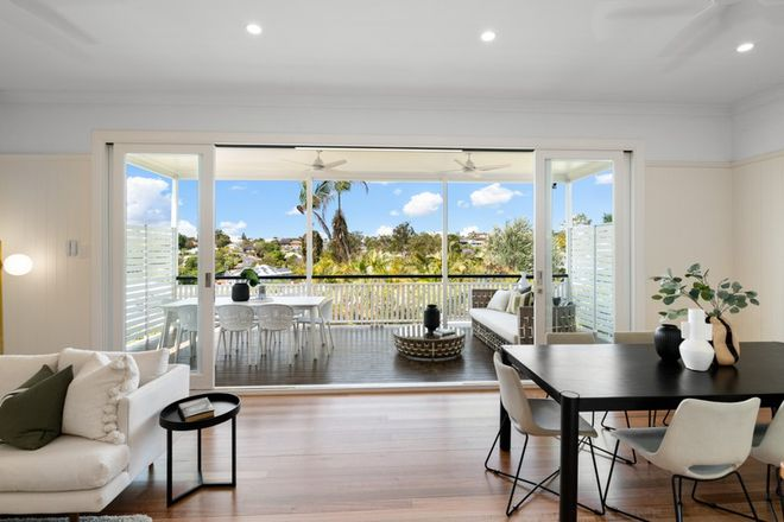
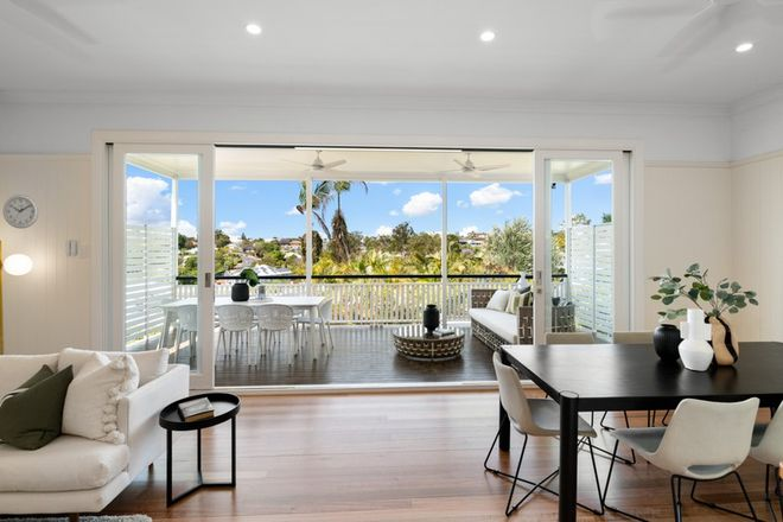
+ wall clock (20, 211)
